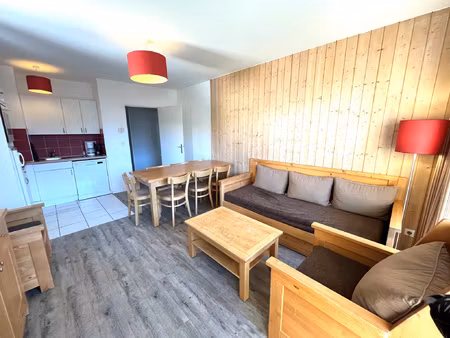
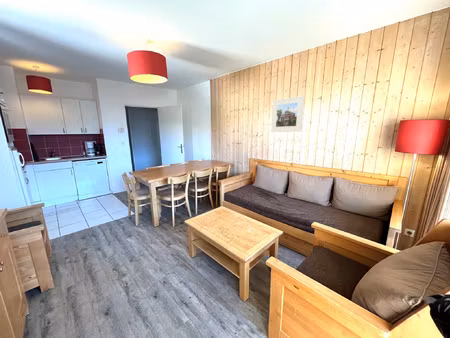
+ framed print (286, 115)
